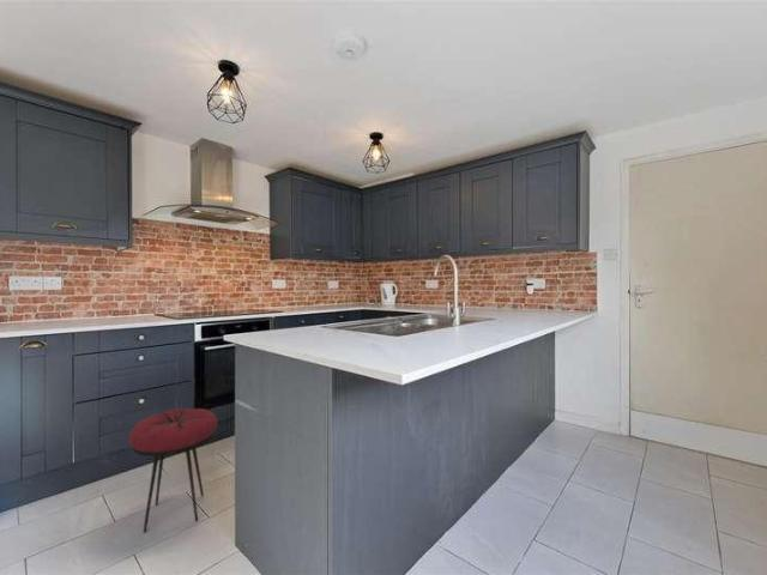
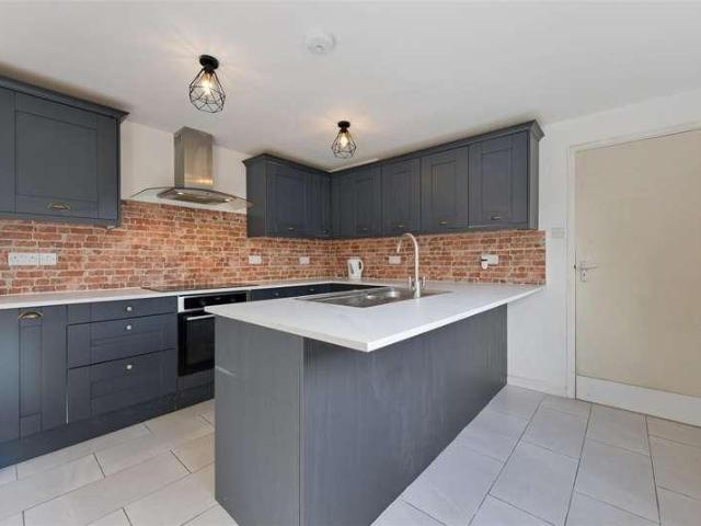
- stool (175, 453)
